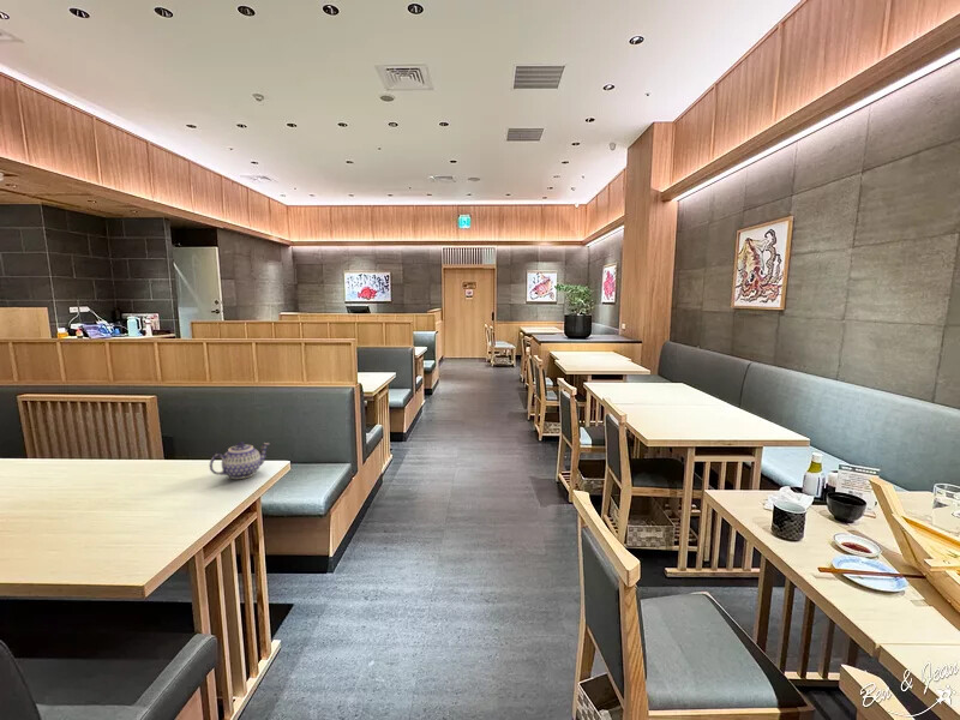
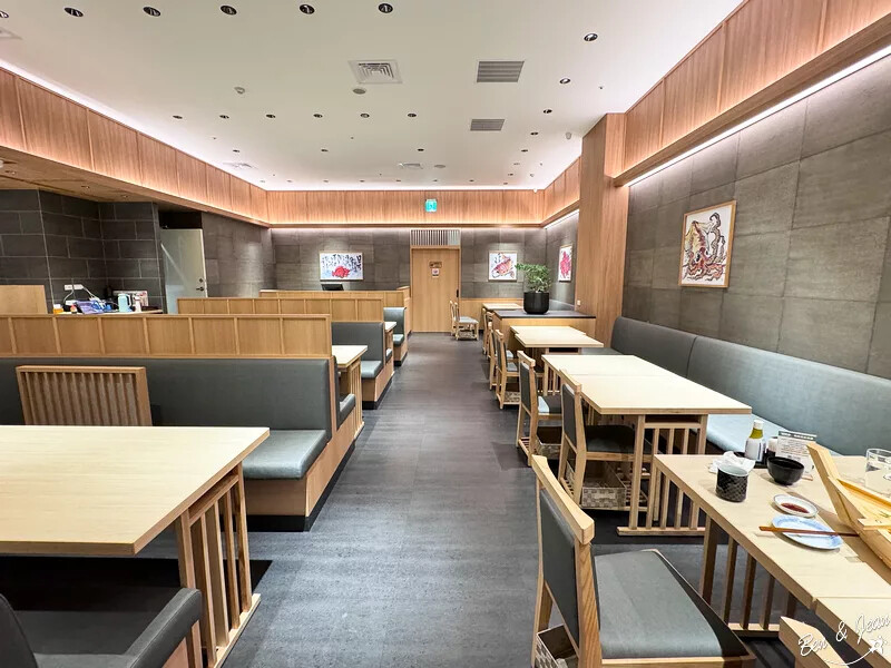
- teapot (241, 458)
